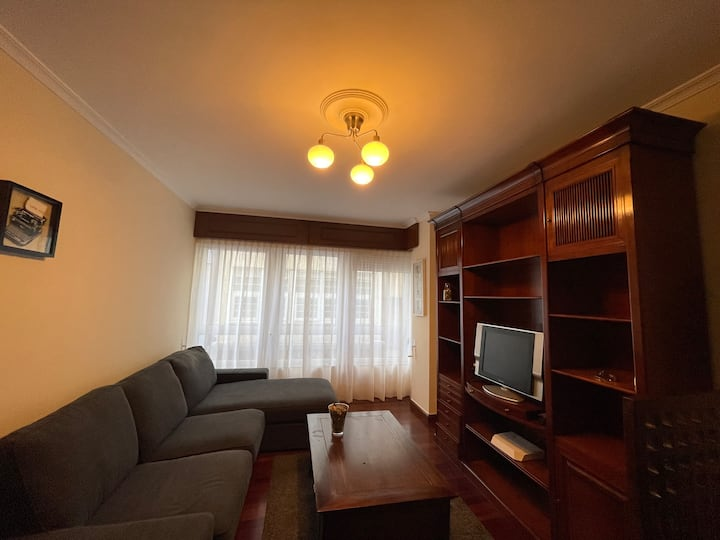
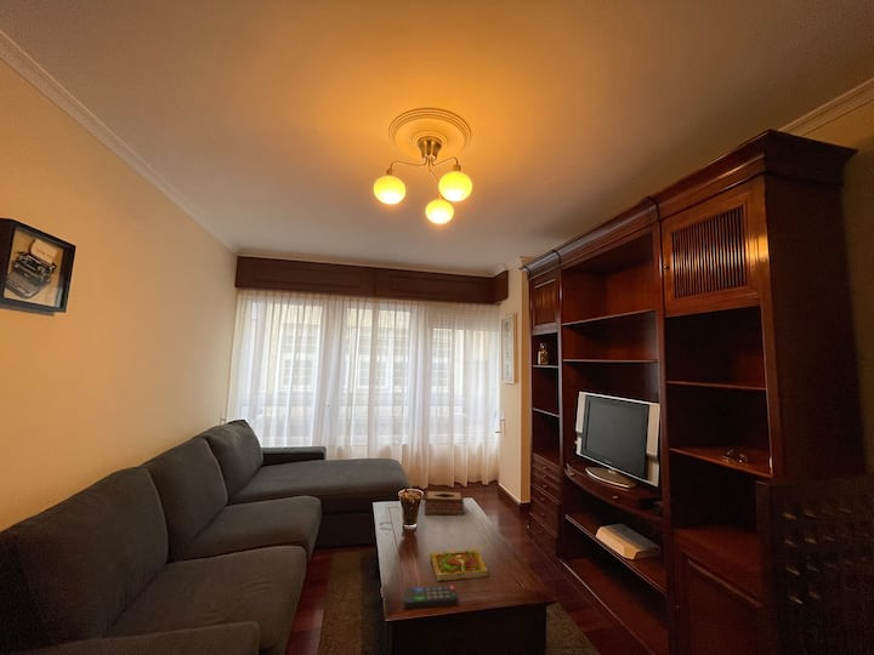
+ book (458, 562)
+ remote control (430, 596)
+ tissue box (443, 502)
